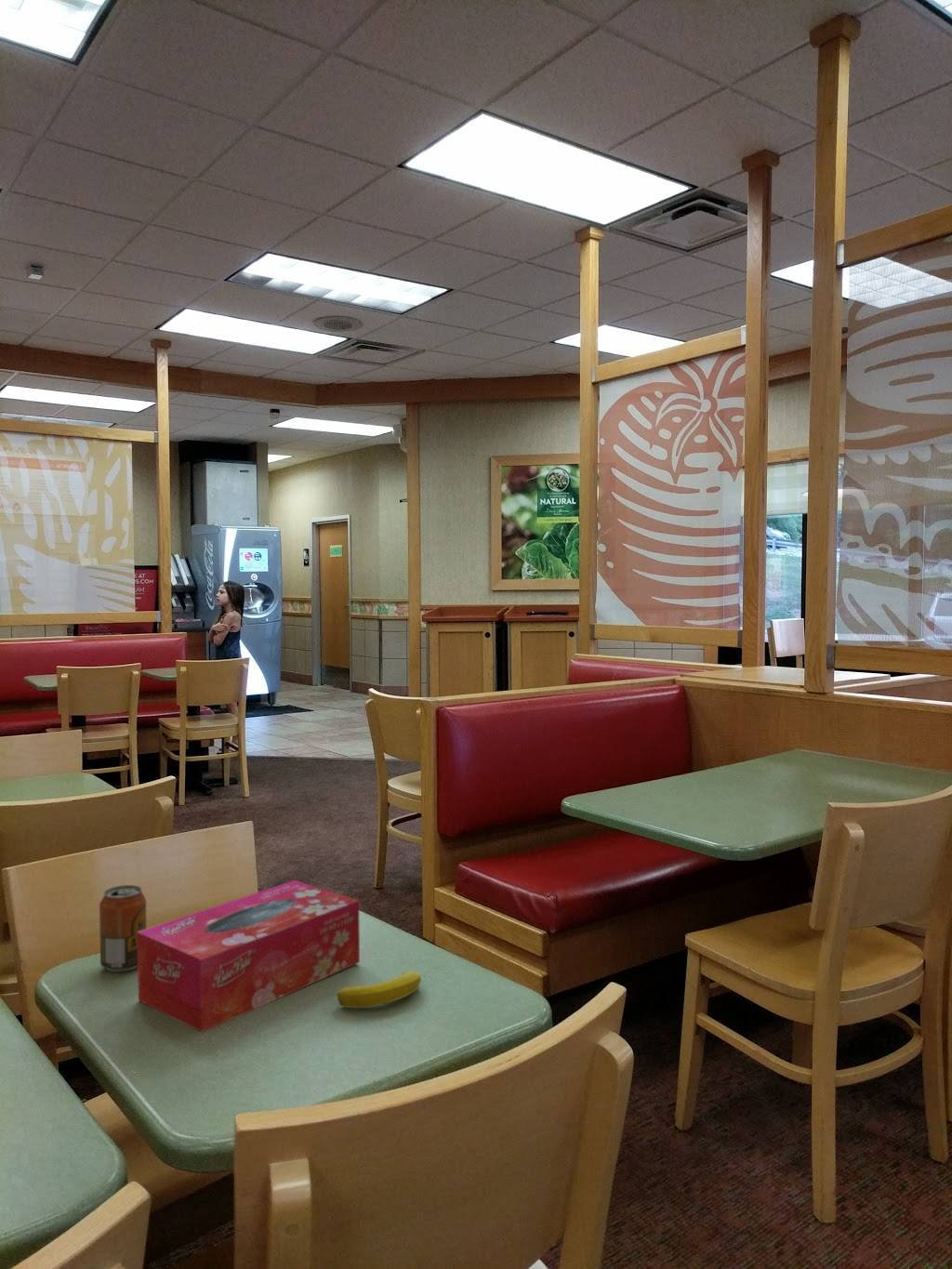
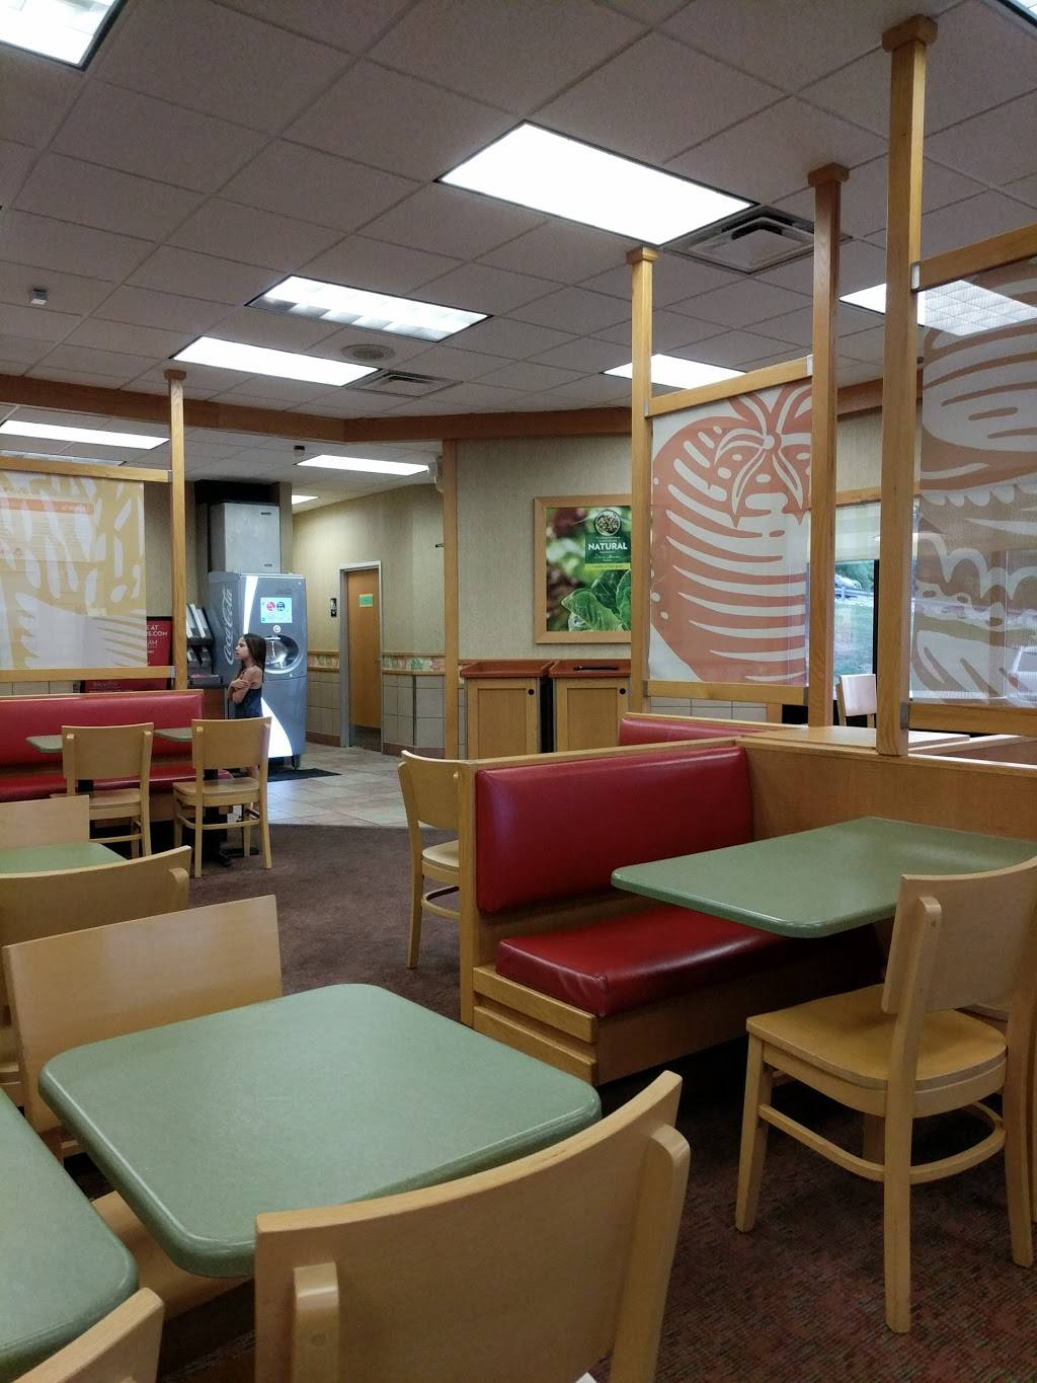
- banana (385, 986)
- tissue box (254, 947)
- beverage can (123, 928)
